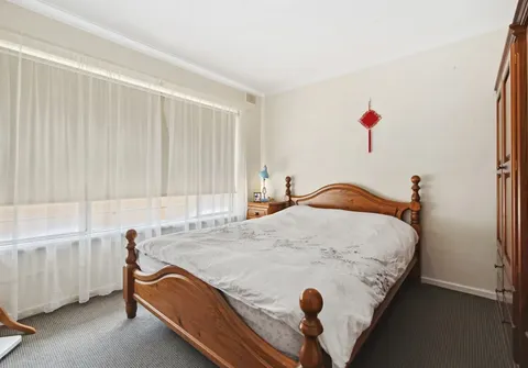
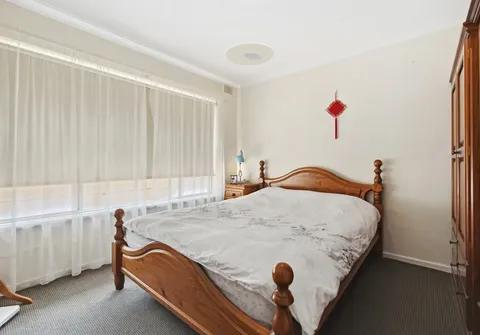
+ ceiling light (249, 52)
